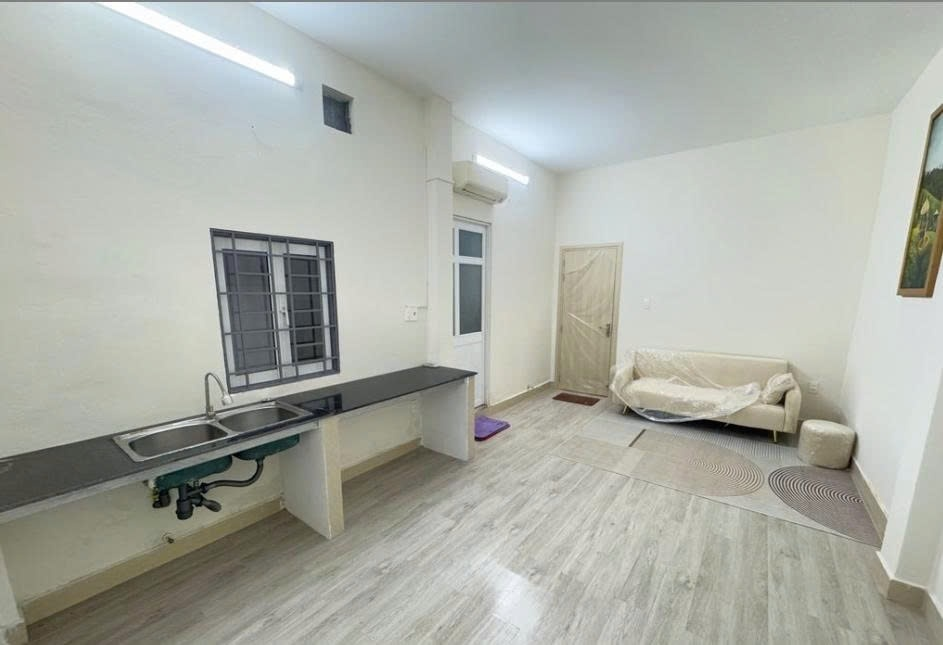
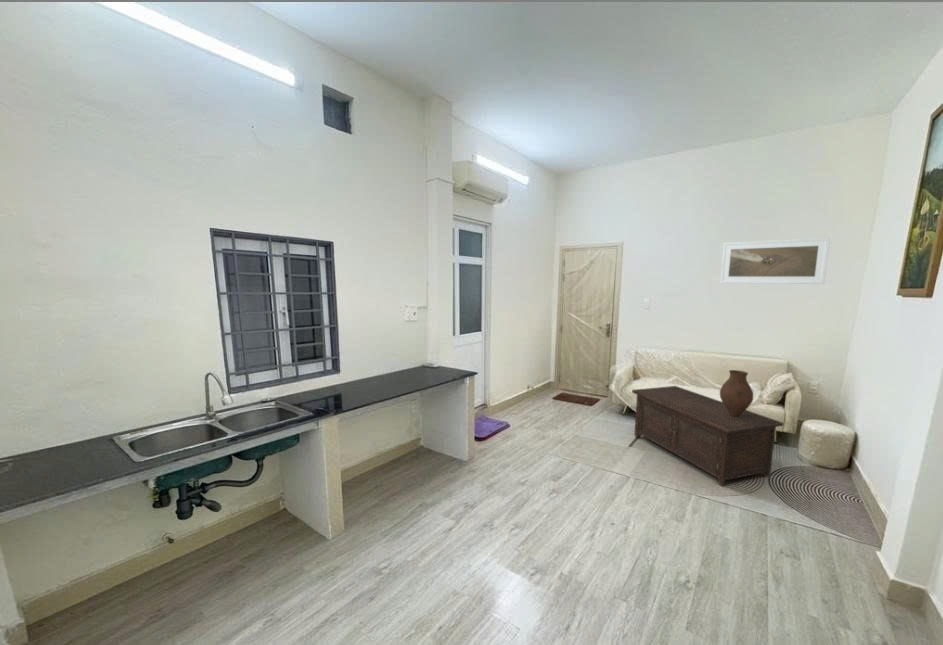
+ cabinet (695, 429)
+ vase (736, 393)
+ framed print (770, 262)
